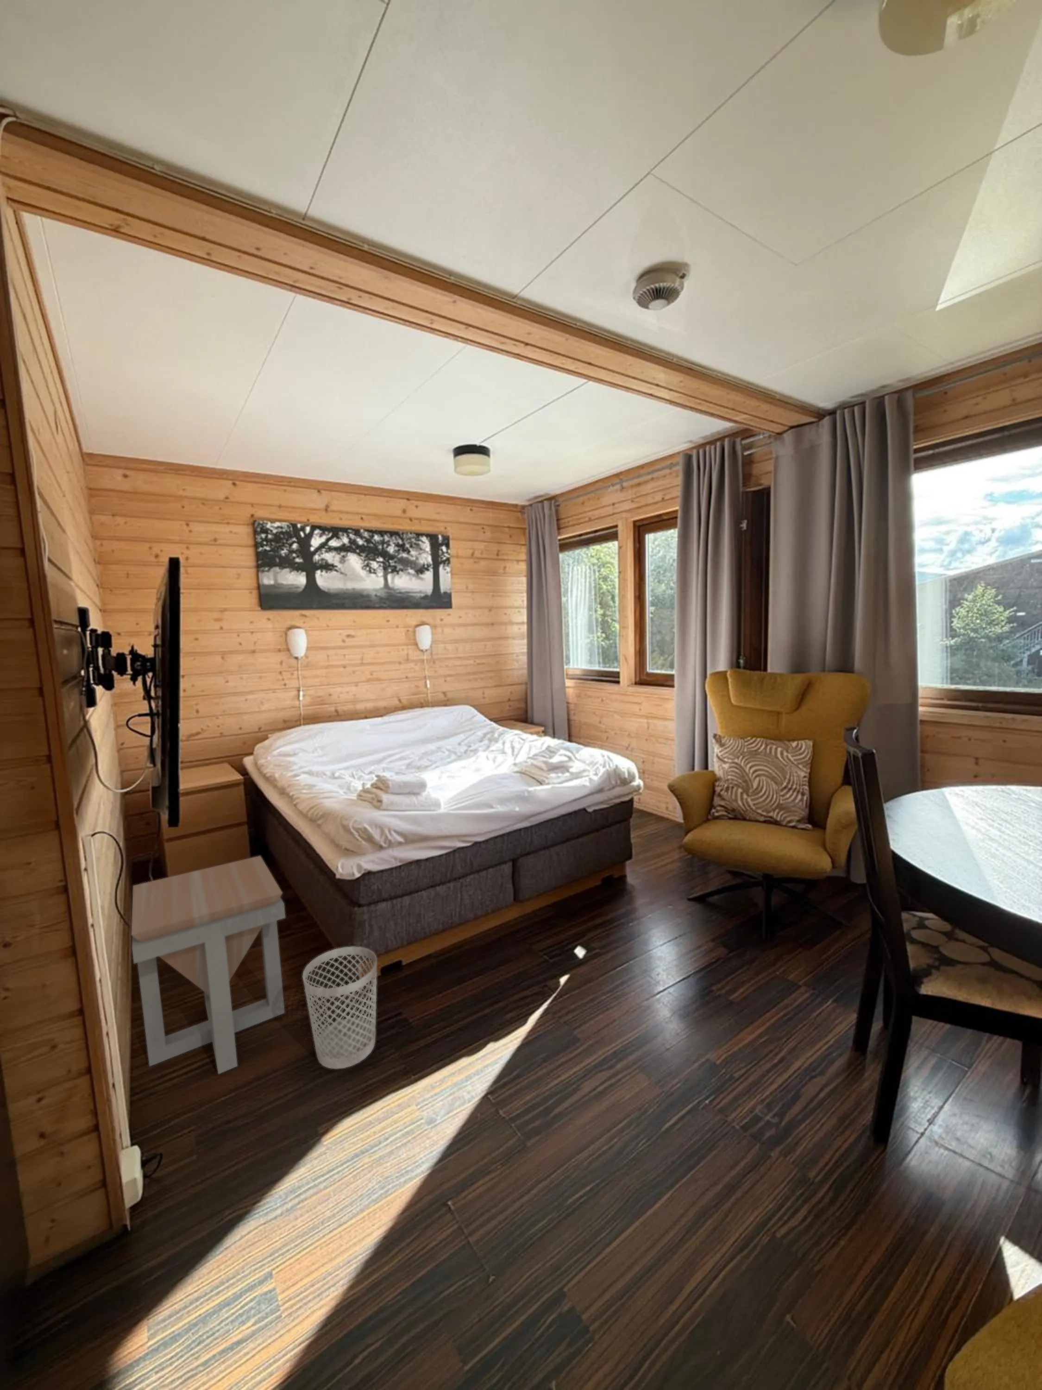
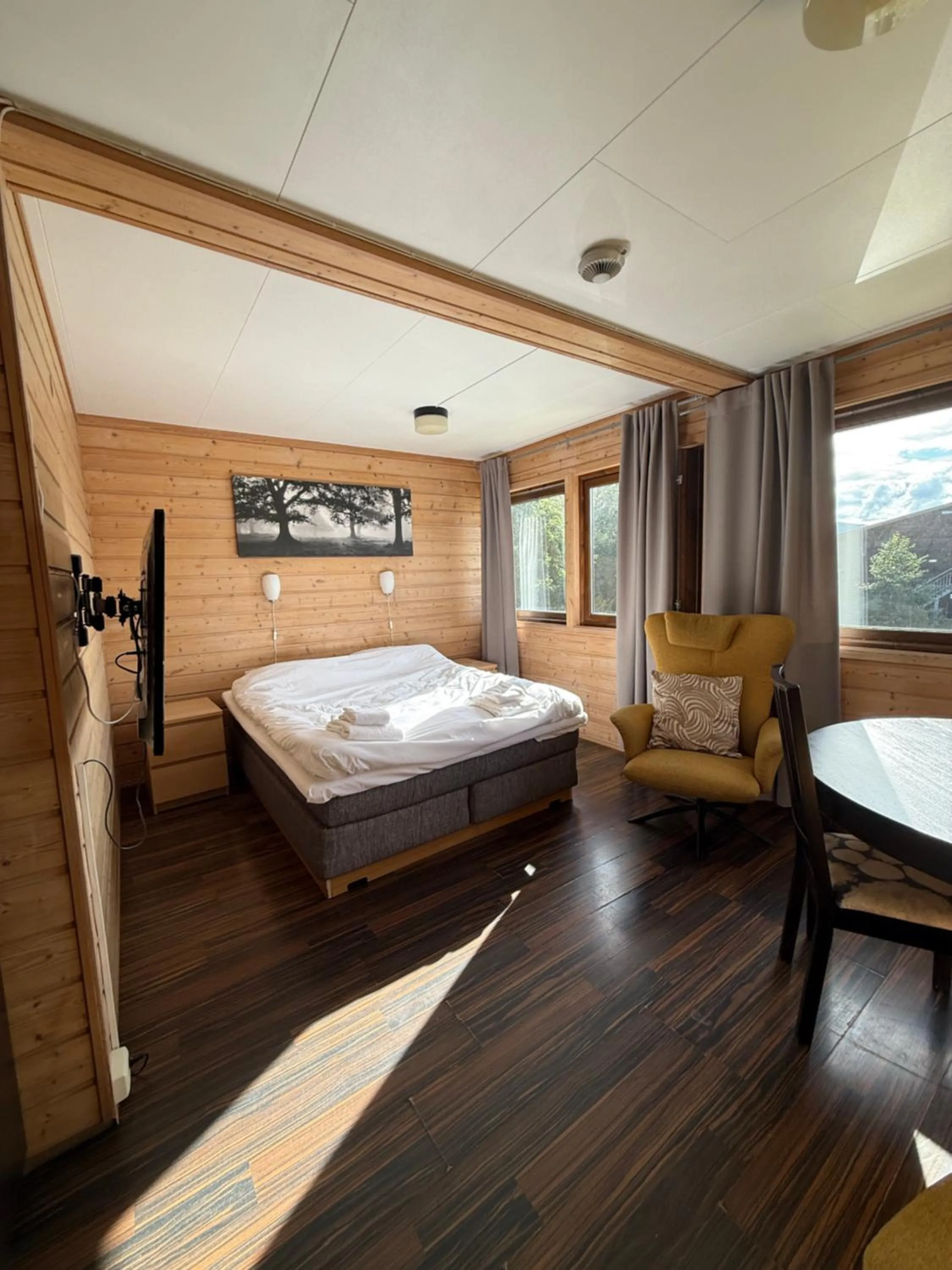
- wastebasket (344, 1007)
- side table (213, 962)
